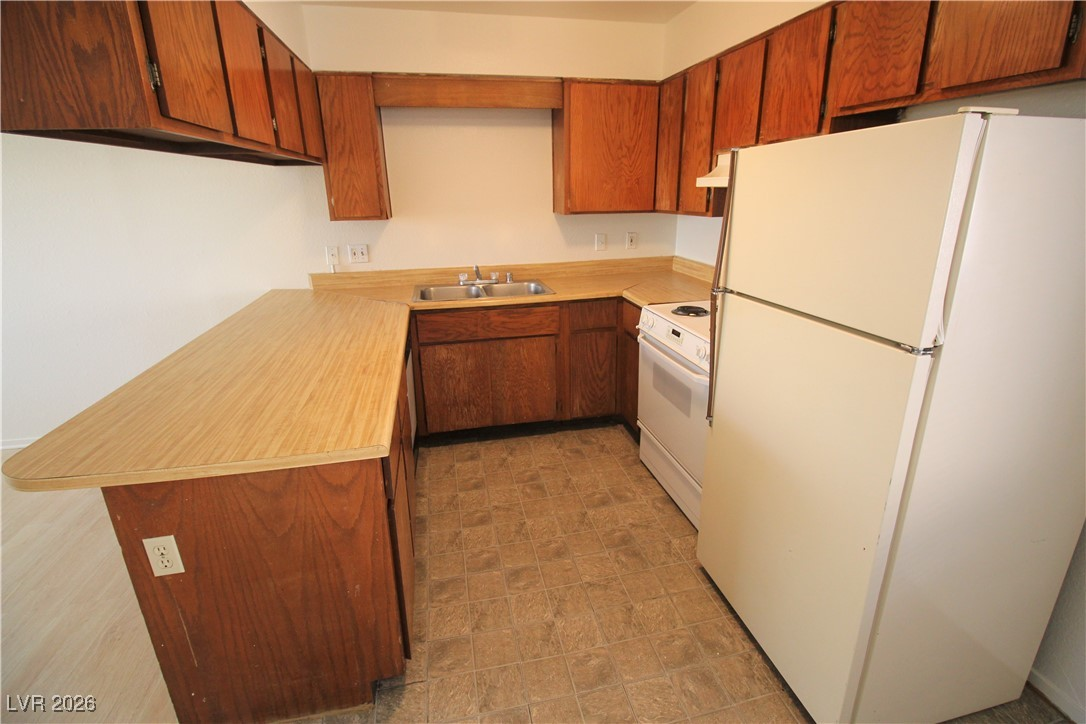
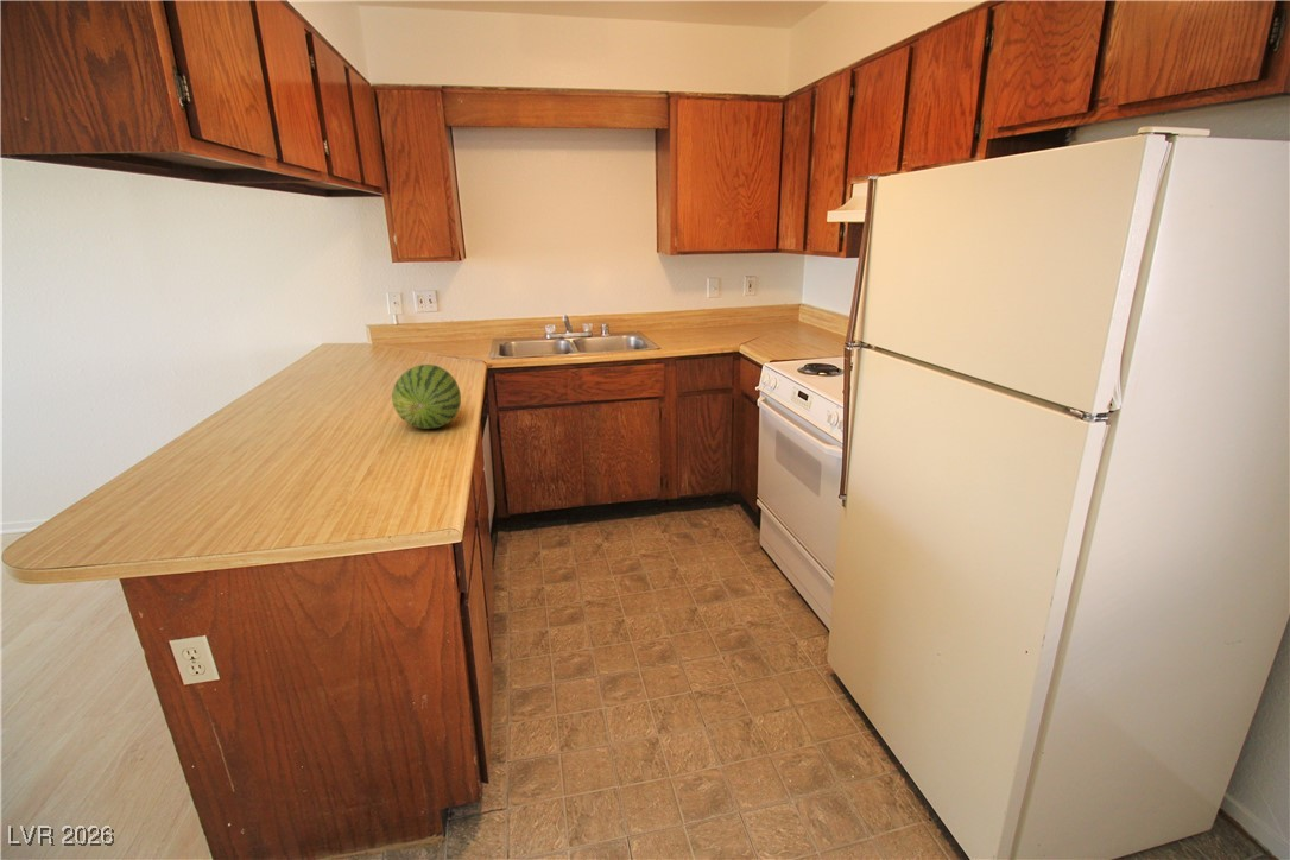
+ fruit (426, 396)
